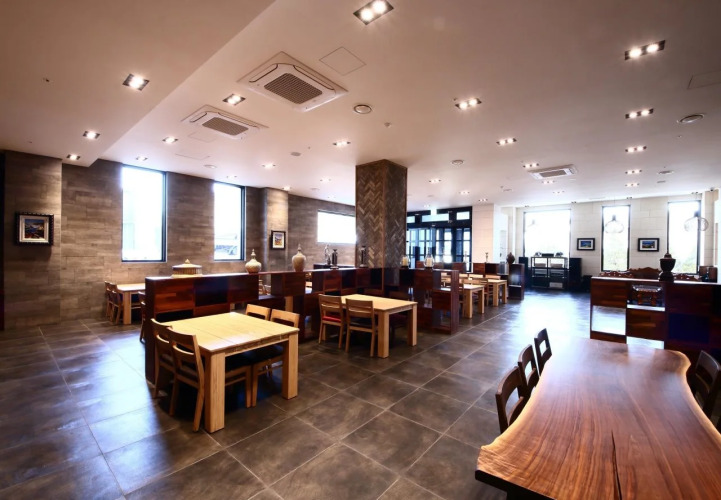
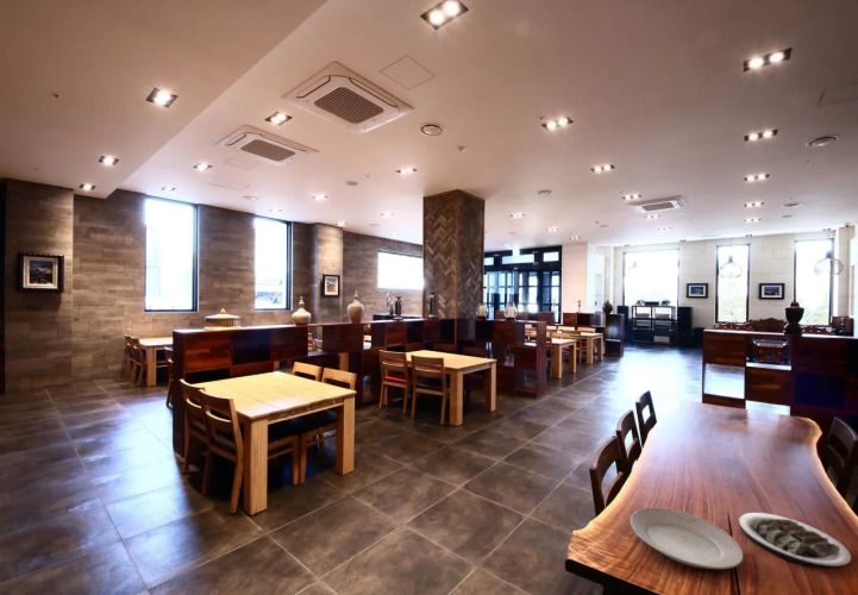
+ plate (790, 536)
+ plate (682, 539)
